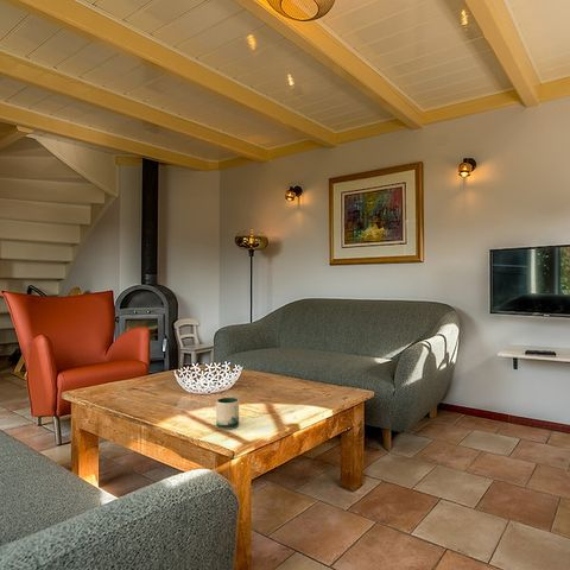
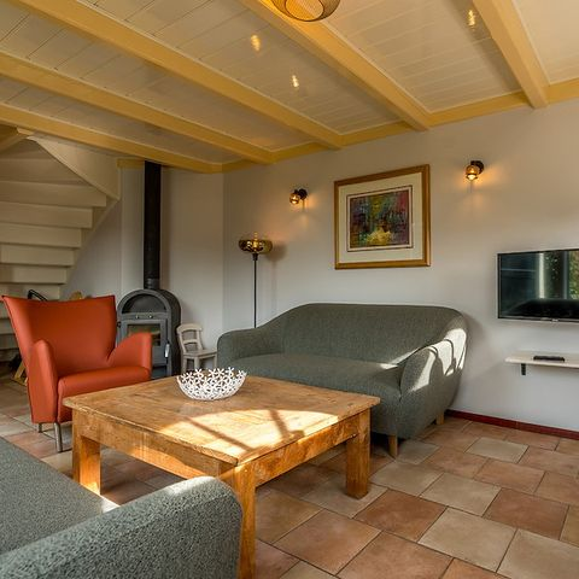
- mug (229, 411)
